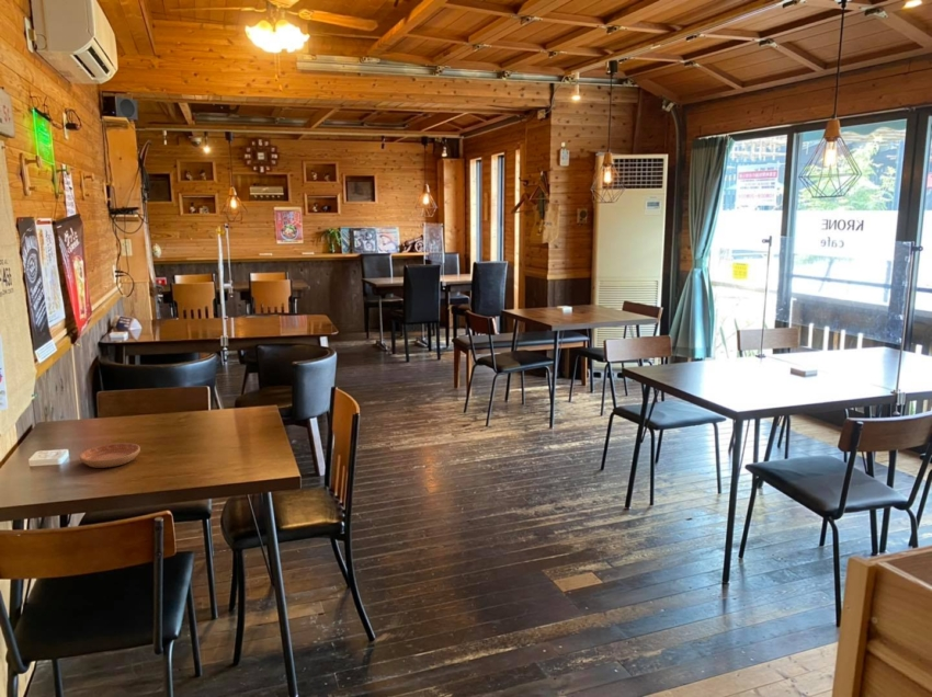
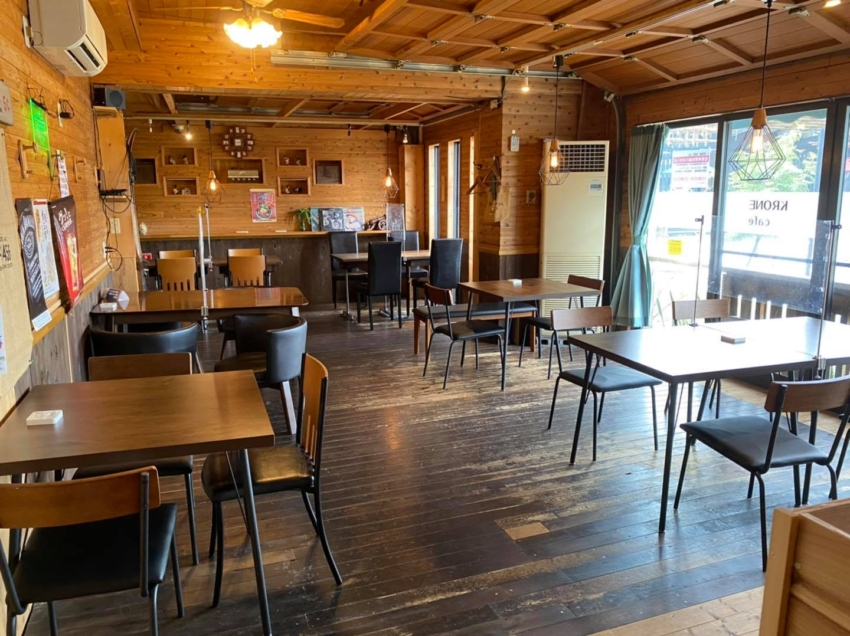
- saucer (110, 456)
